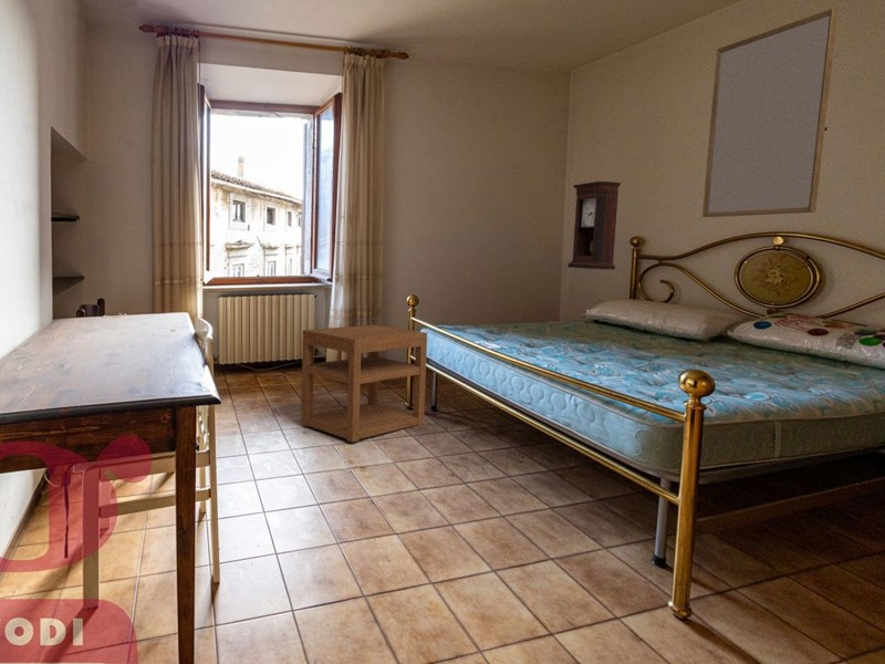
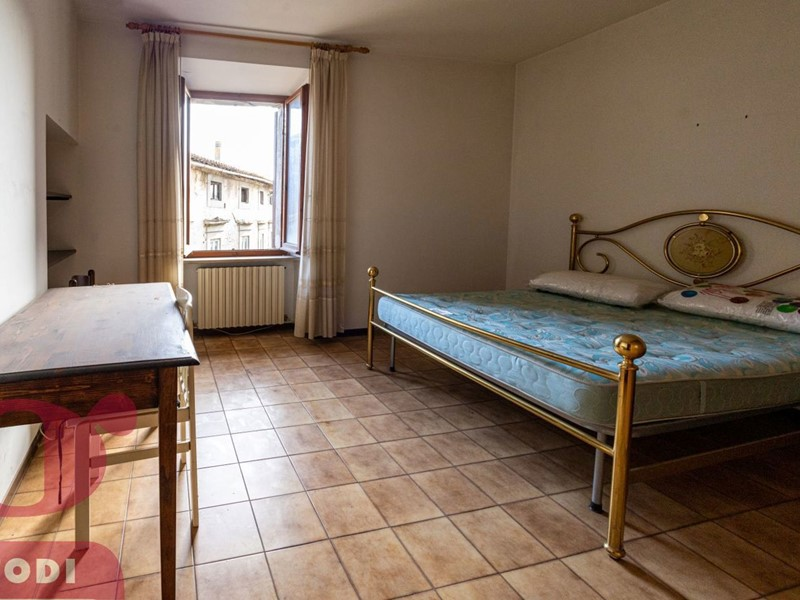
- home mirror (762, 124)
- nightstand (364, 378)
- pendulum clock (591, 226)
